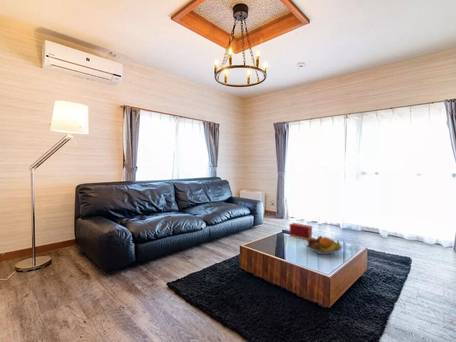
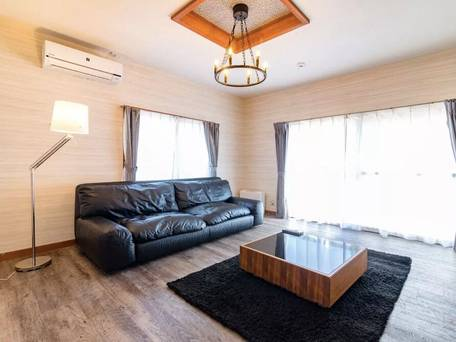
- fruit bowl (322, 243)
- book (300, 231)
